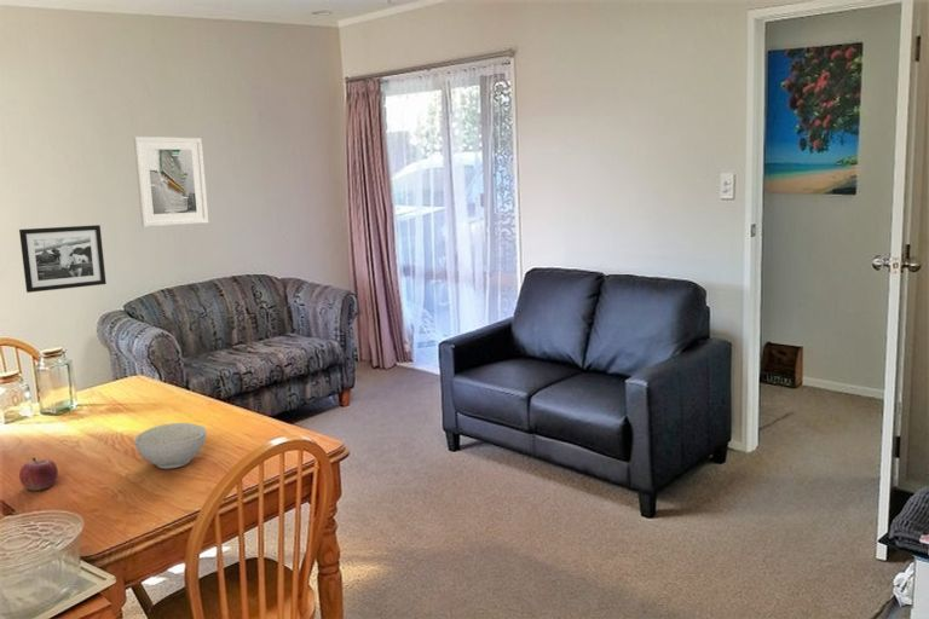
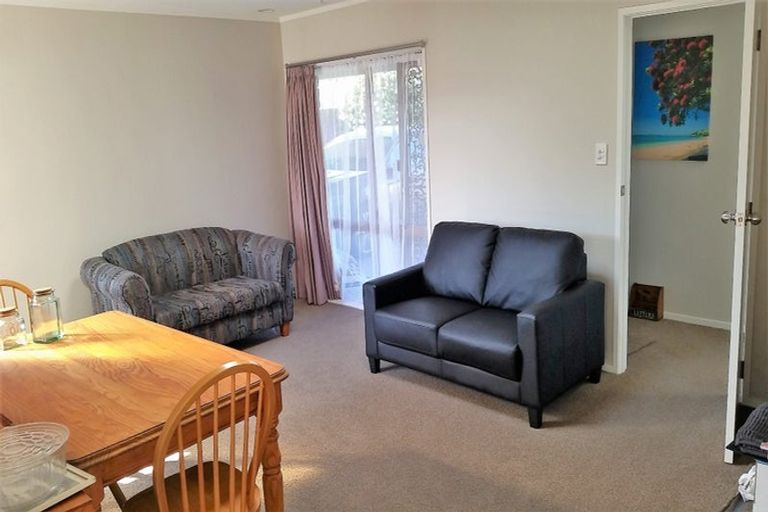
- picture frame (64, 258)
- bowl (172, 445)
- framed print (172, 181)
- fruit (37, 470)
